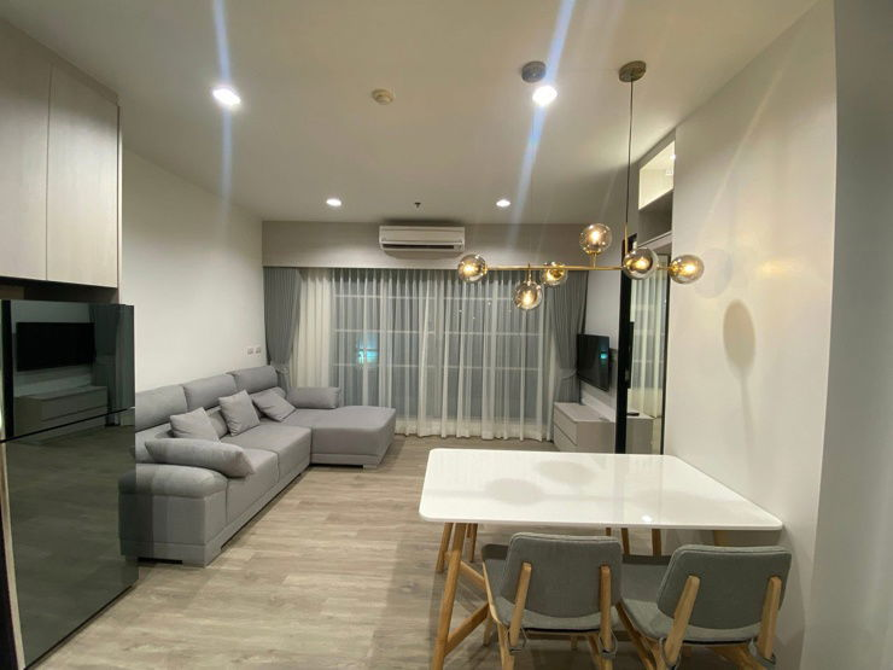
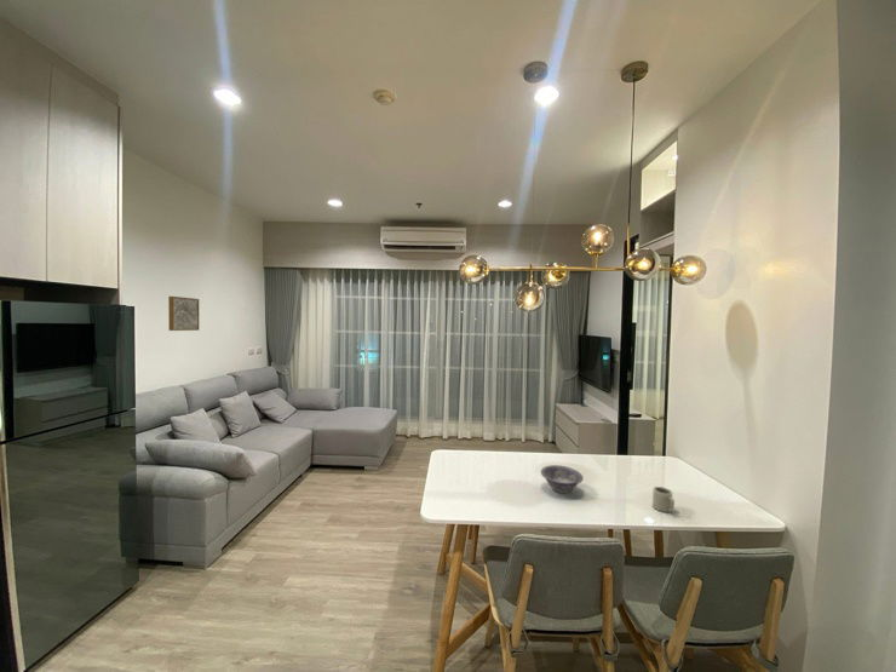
+ bowl (561, 481)
+ cup (664, 500)
+ wall art (184, 314)
